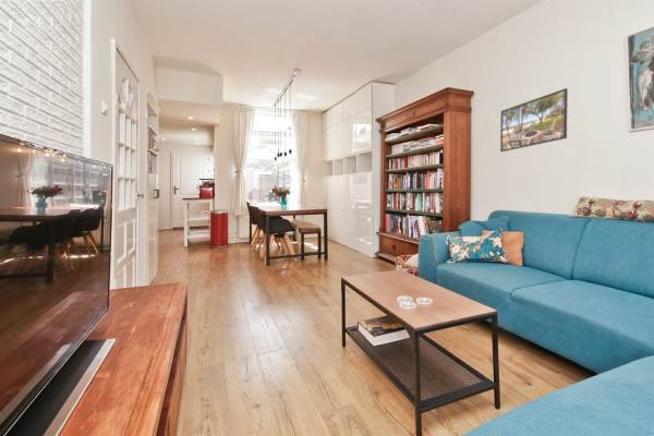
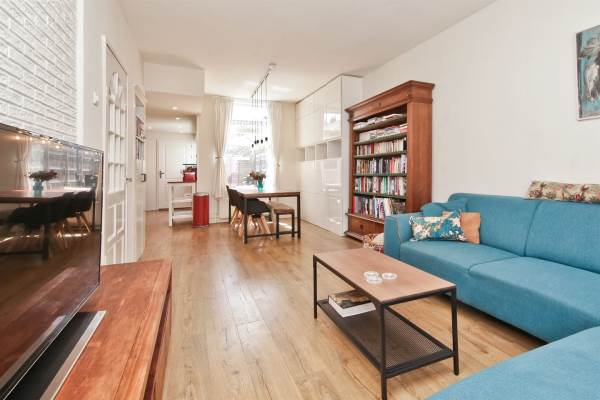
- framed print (530, 123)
